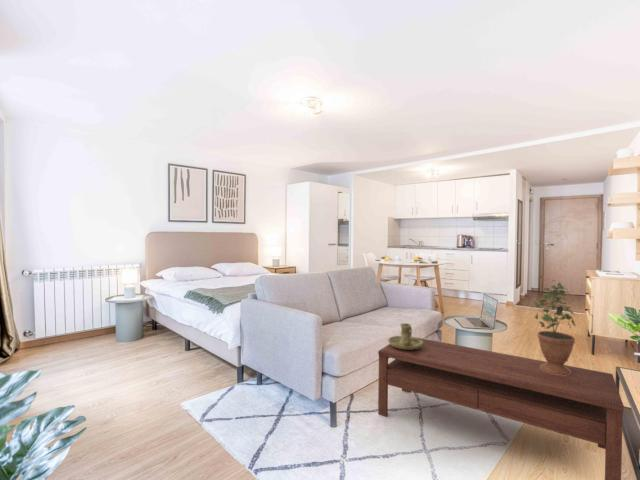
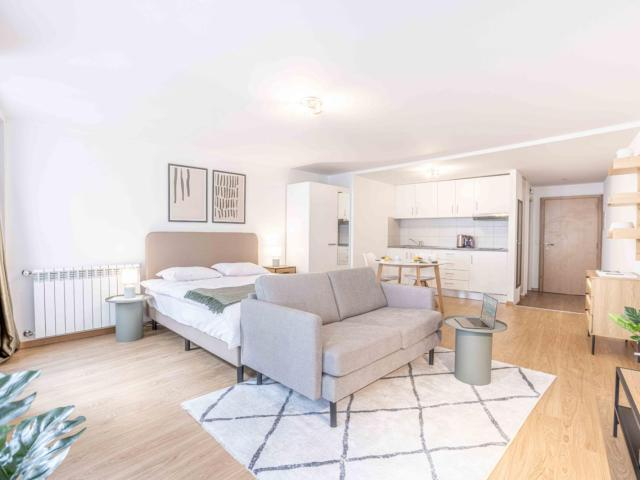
- coffee table (485, 395)
- potted plant (551, 324)
- candle holder (406, 334)
